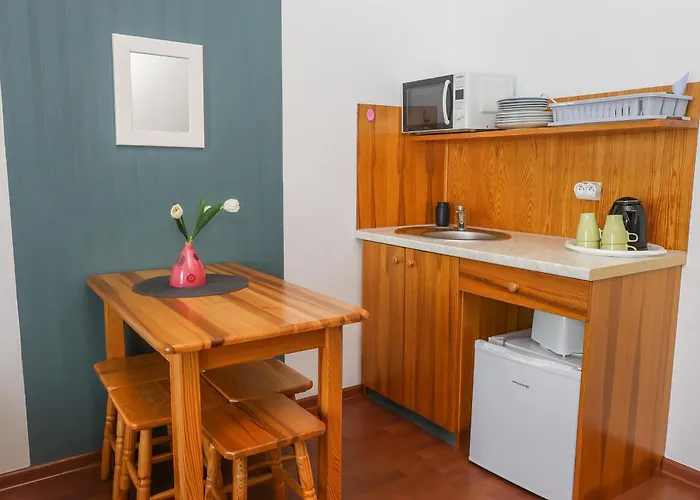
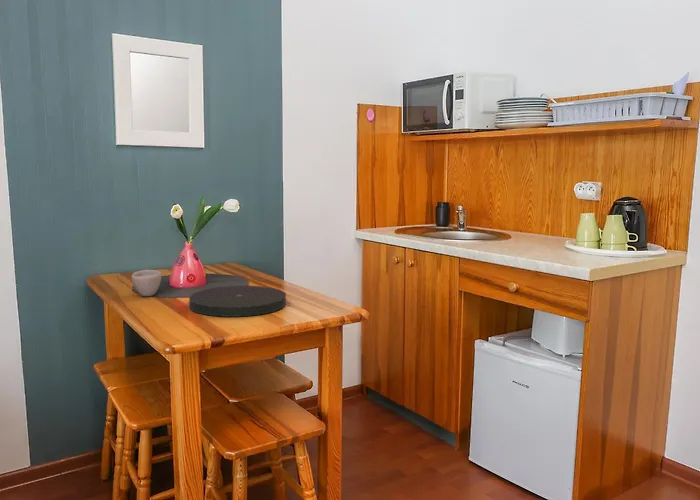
+ plate (238, 300)
+ cup (146, 283)
